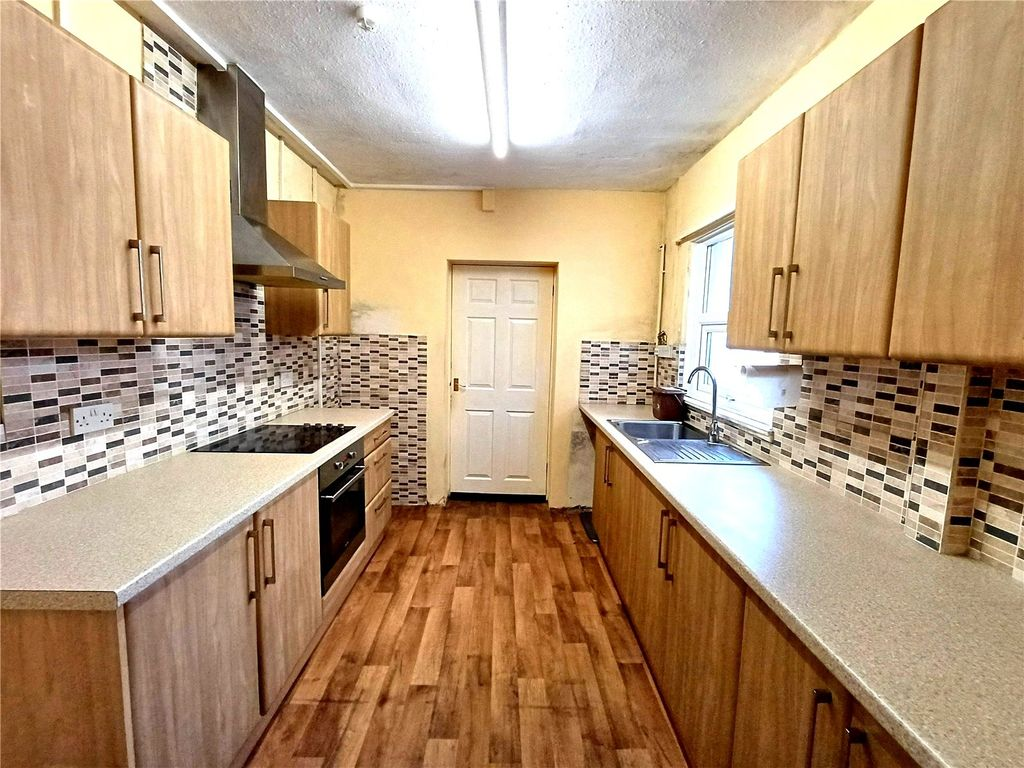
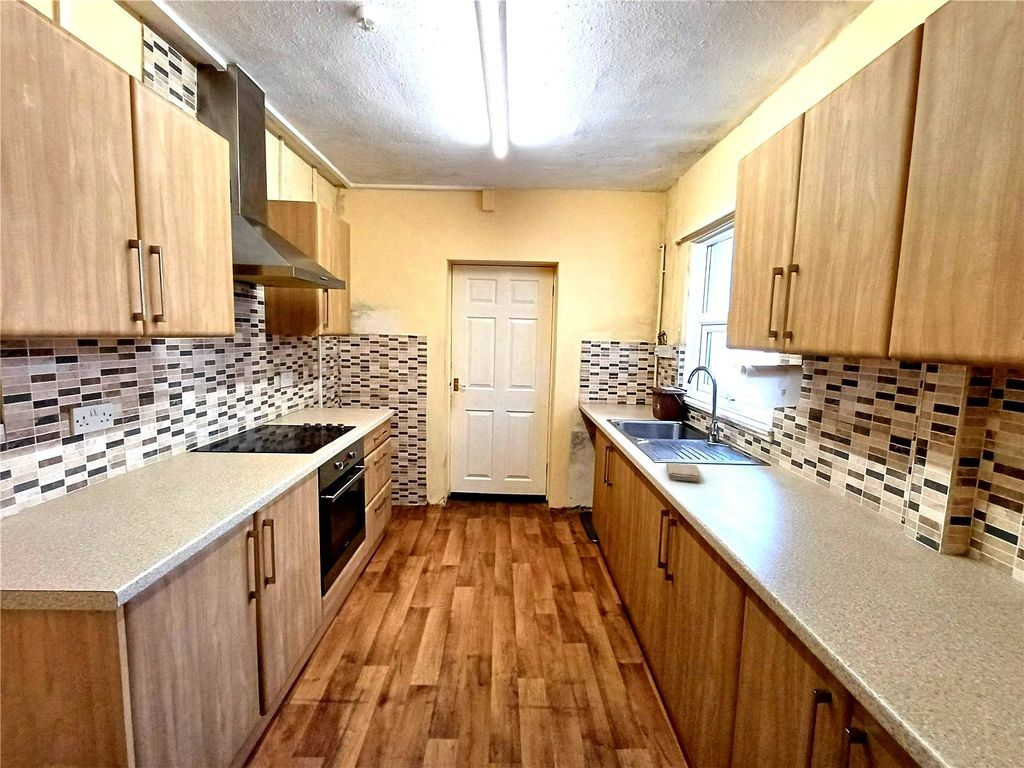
+ washcloth (682, 471)
